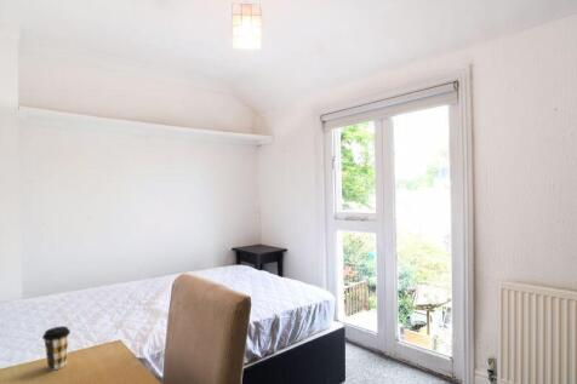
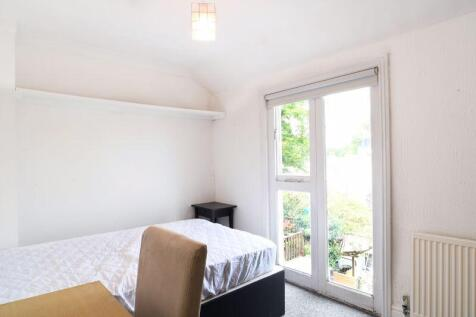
- coffee cup (57, 348)
